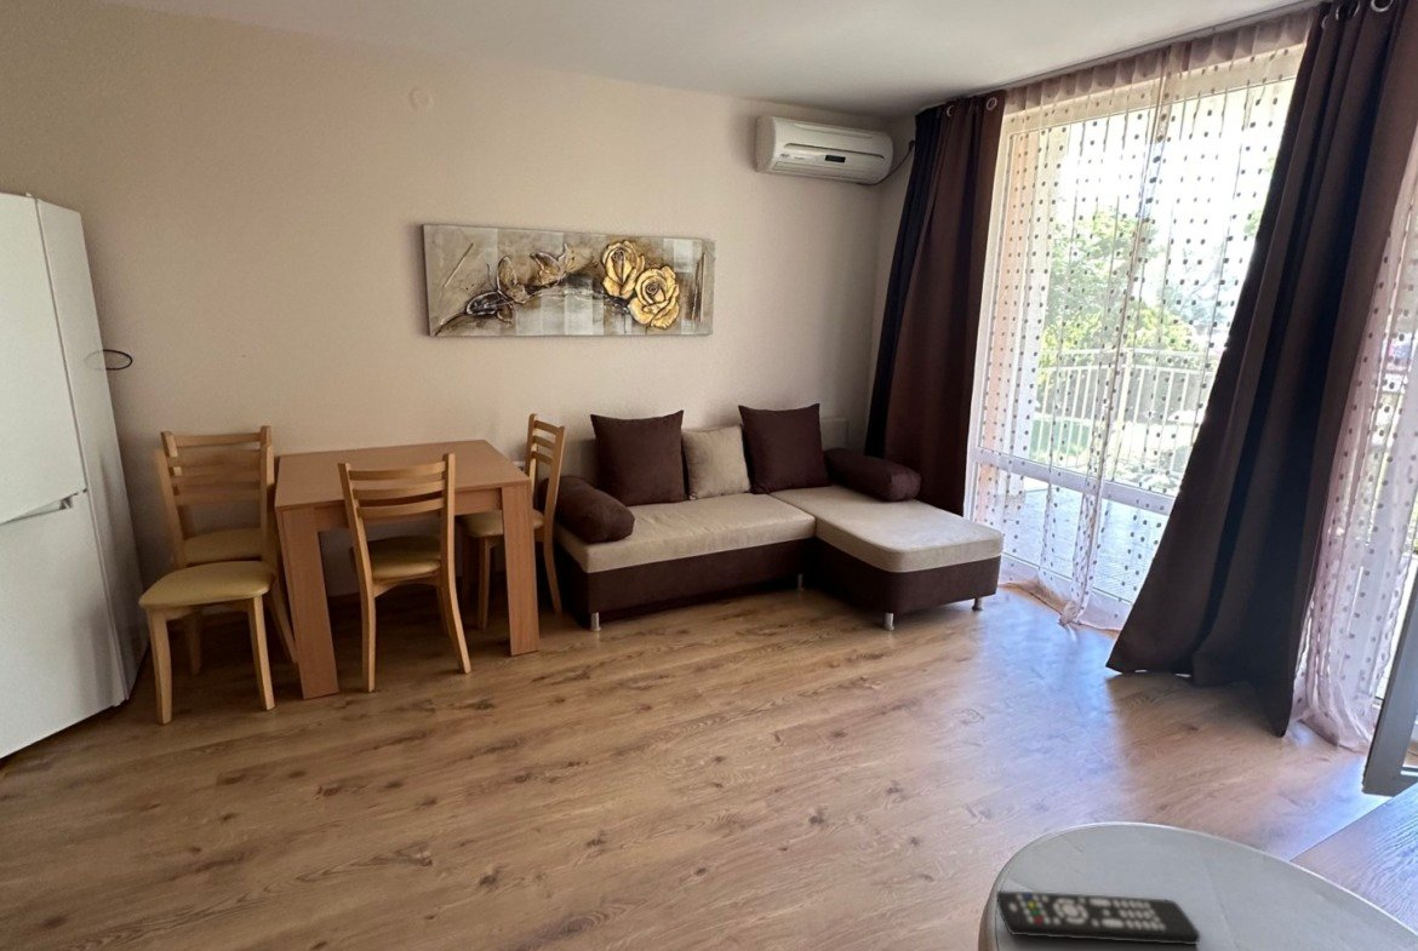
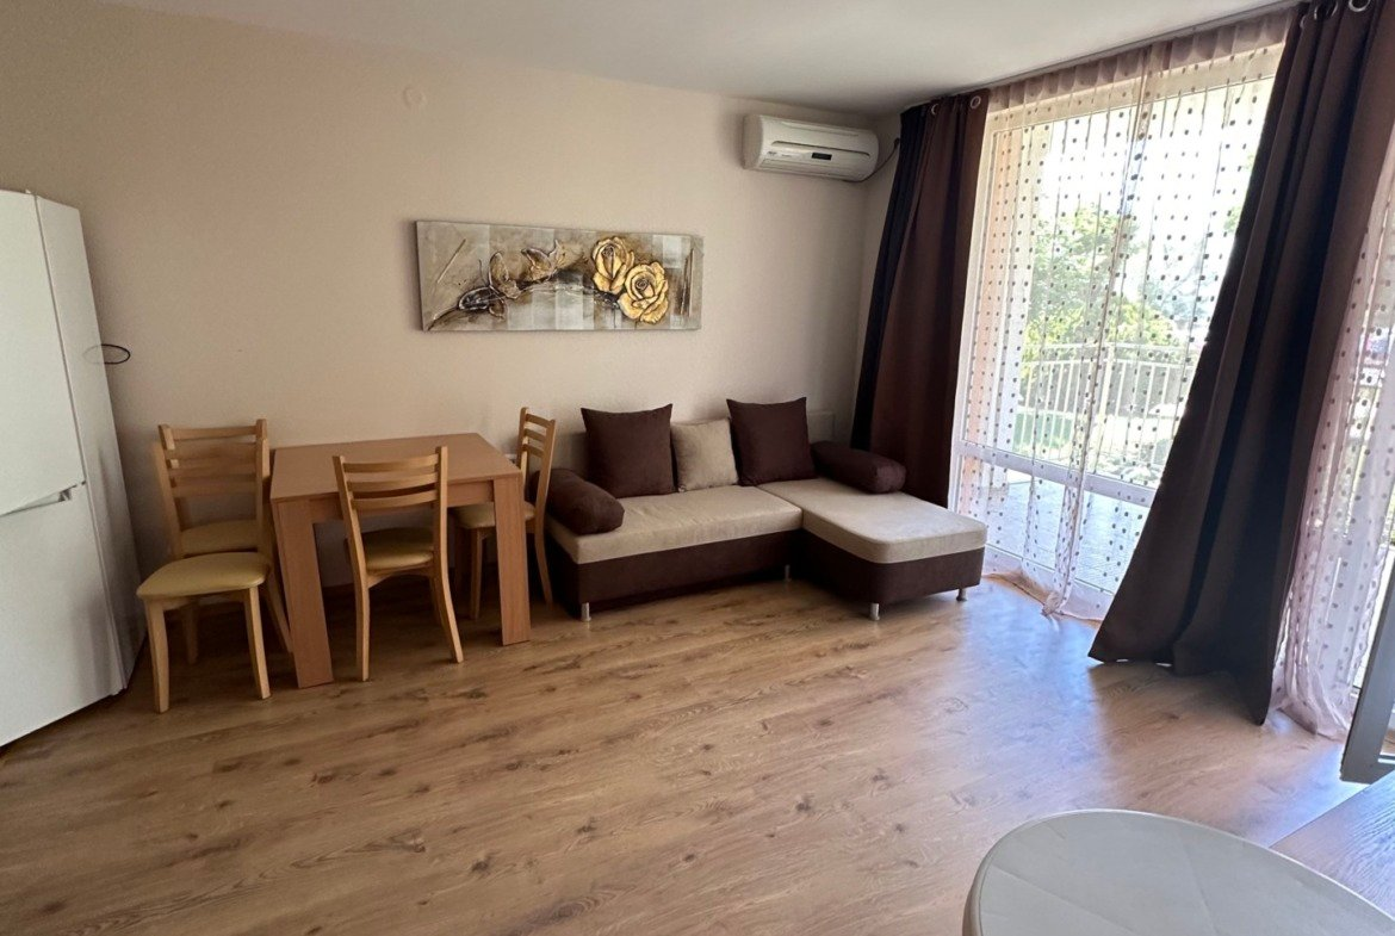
- remote control (1093, 918)
